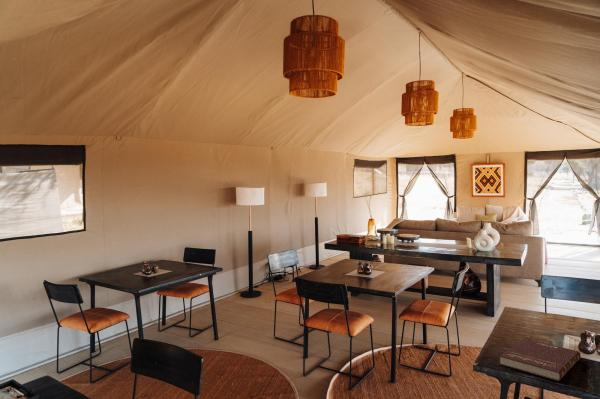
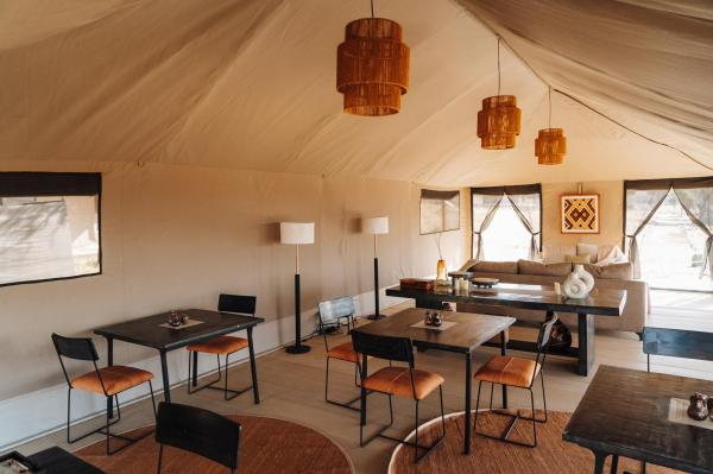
- book (540, 357)
